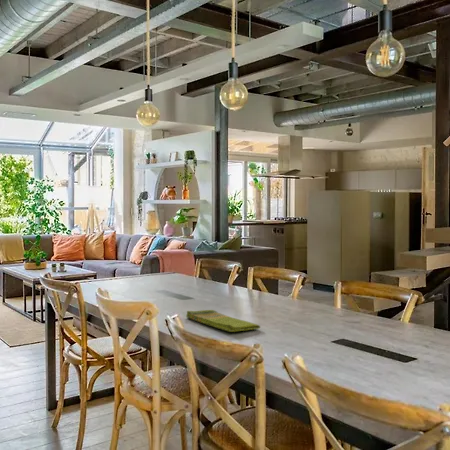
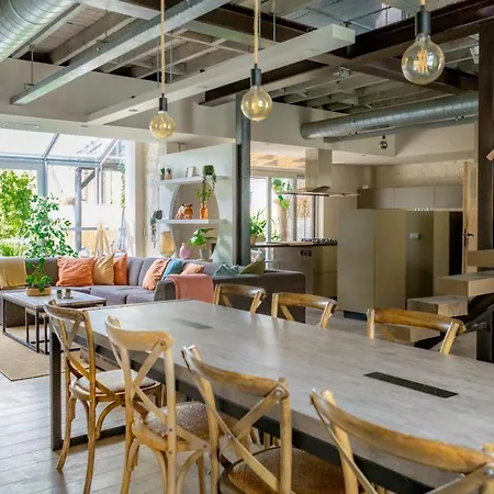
- dish towel (221, 319)
